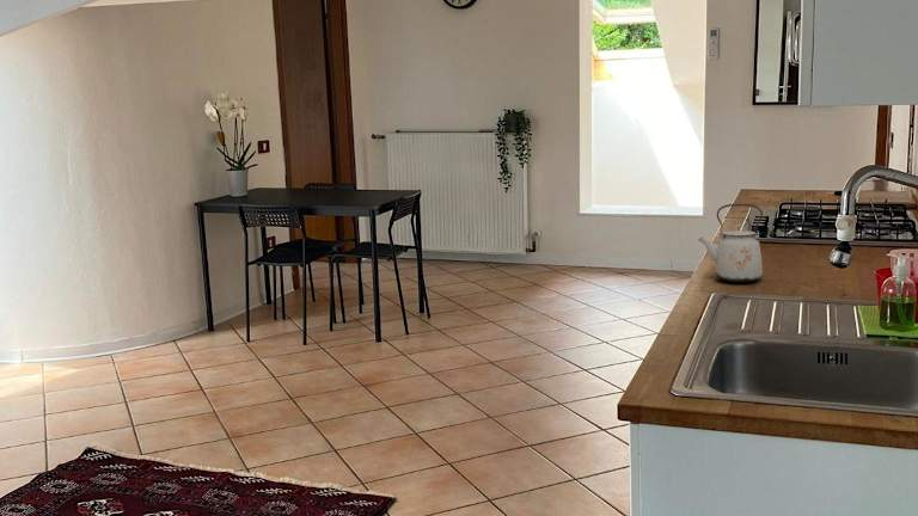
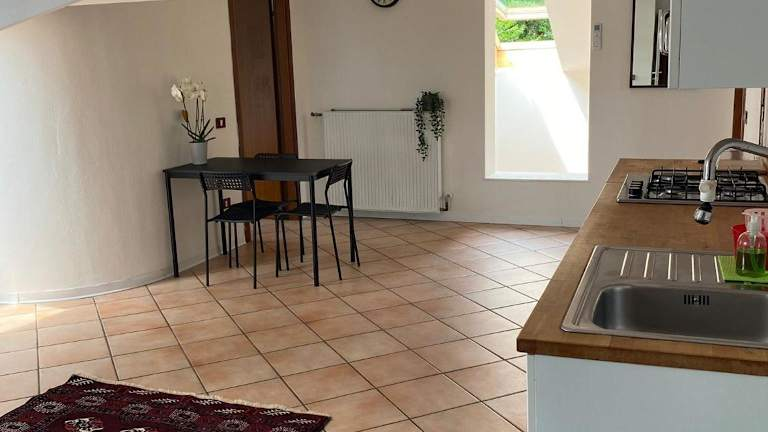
- kettle (729, 241)
